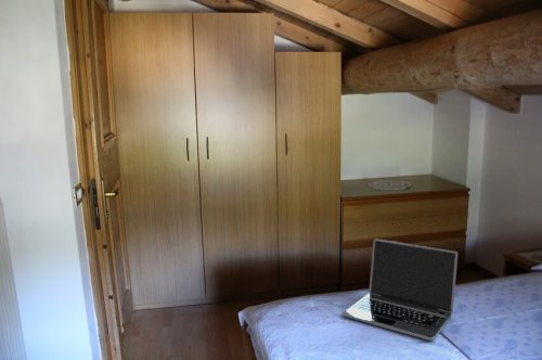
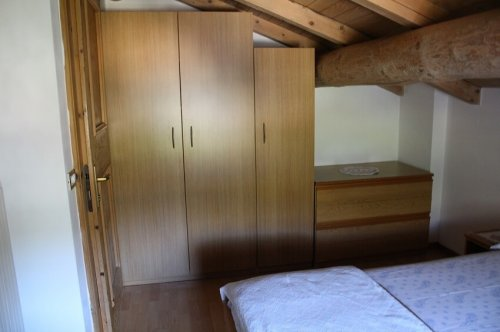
- laptop (400, 284)
